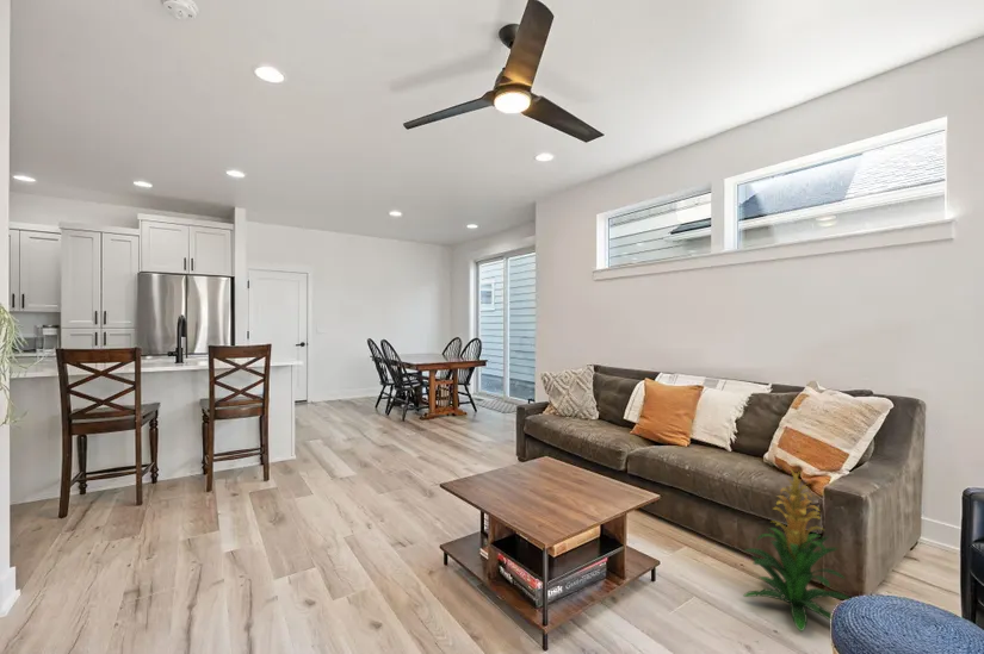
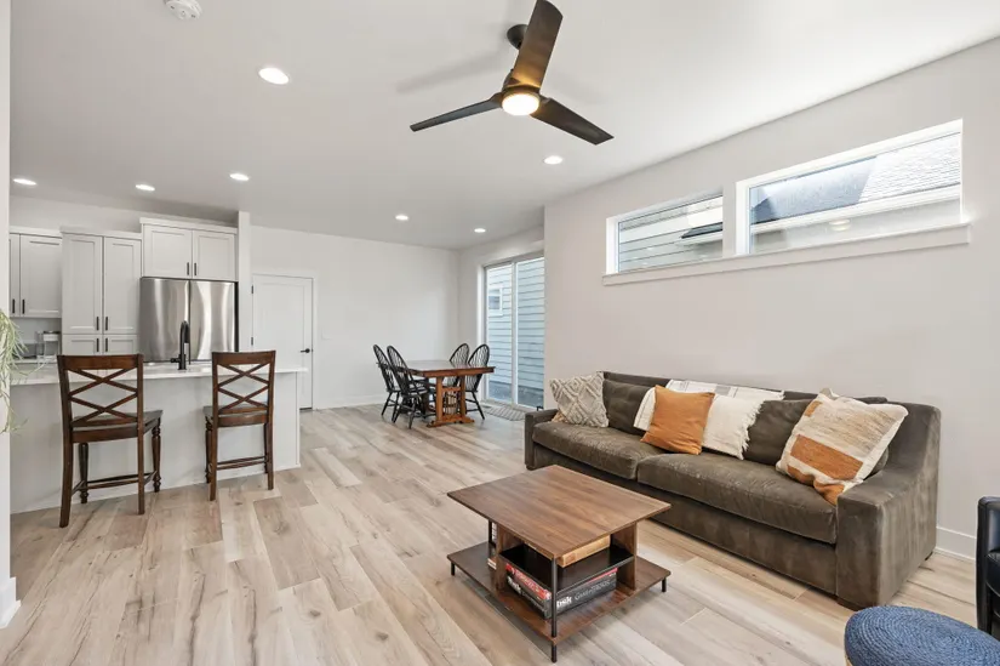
- indoor plant (797, 537)
